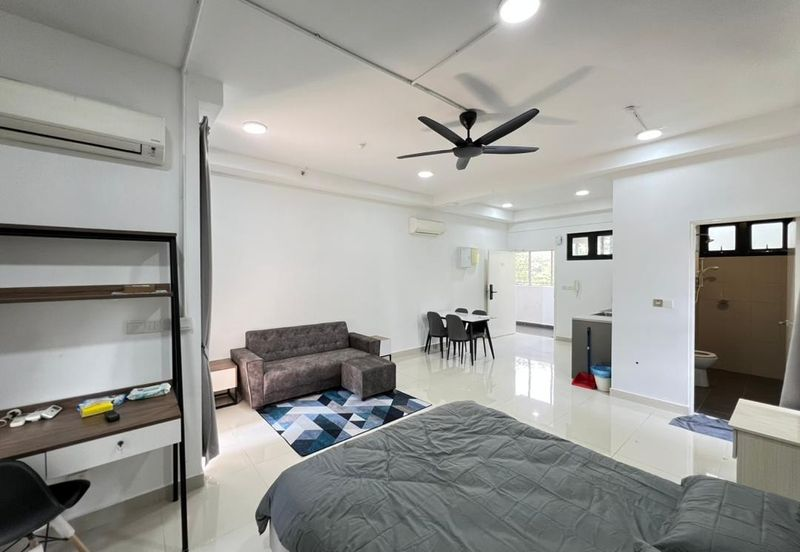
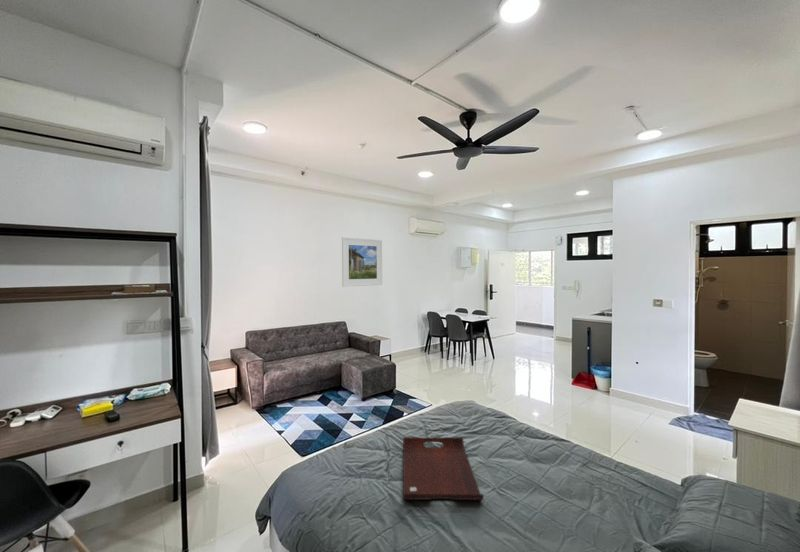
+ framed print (363, 262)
+ serving tray (437, 466)
